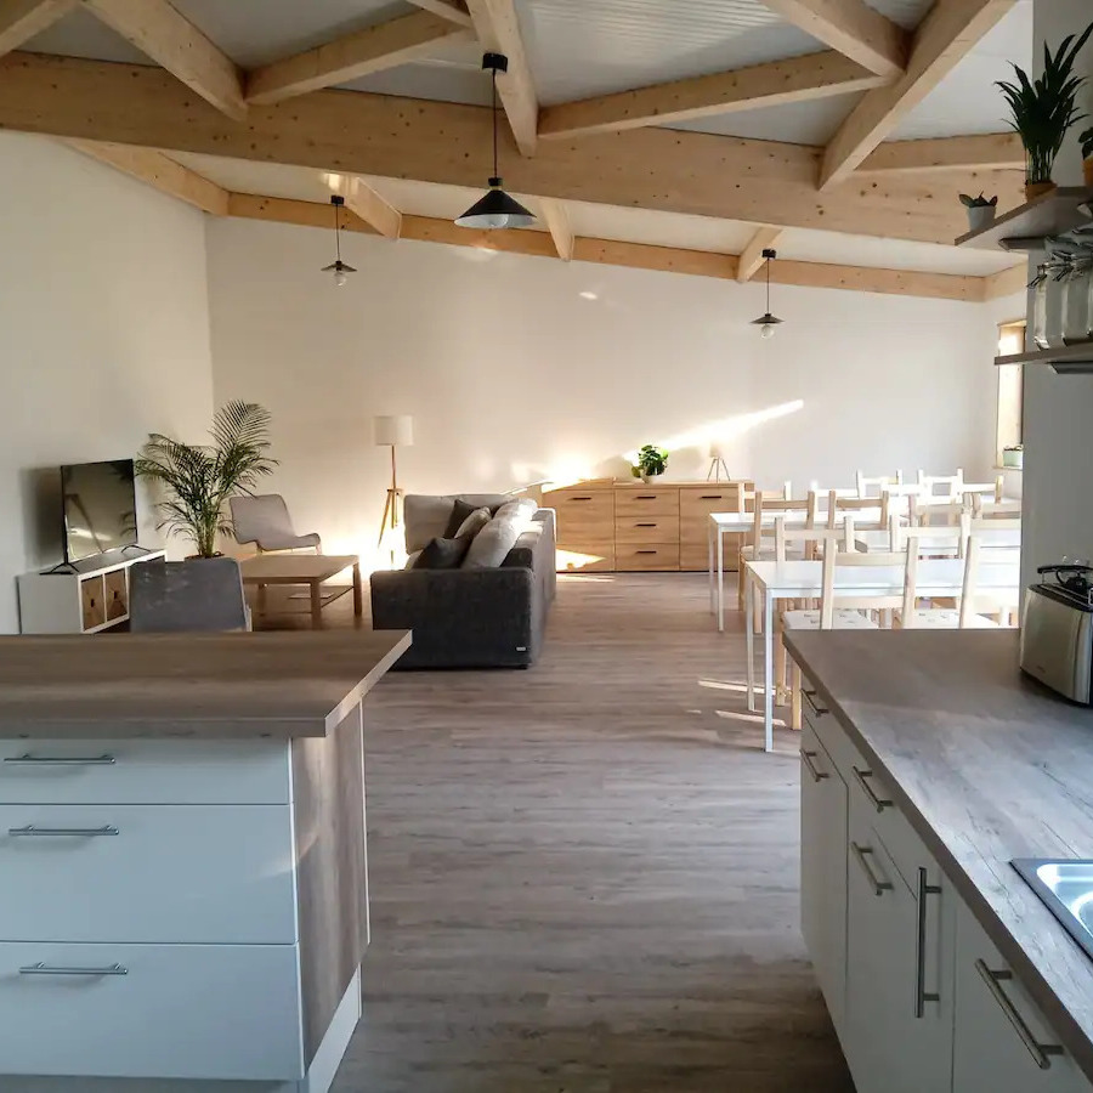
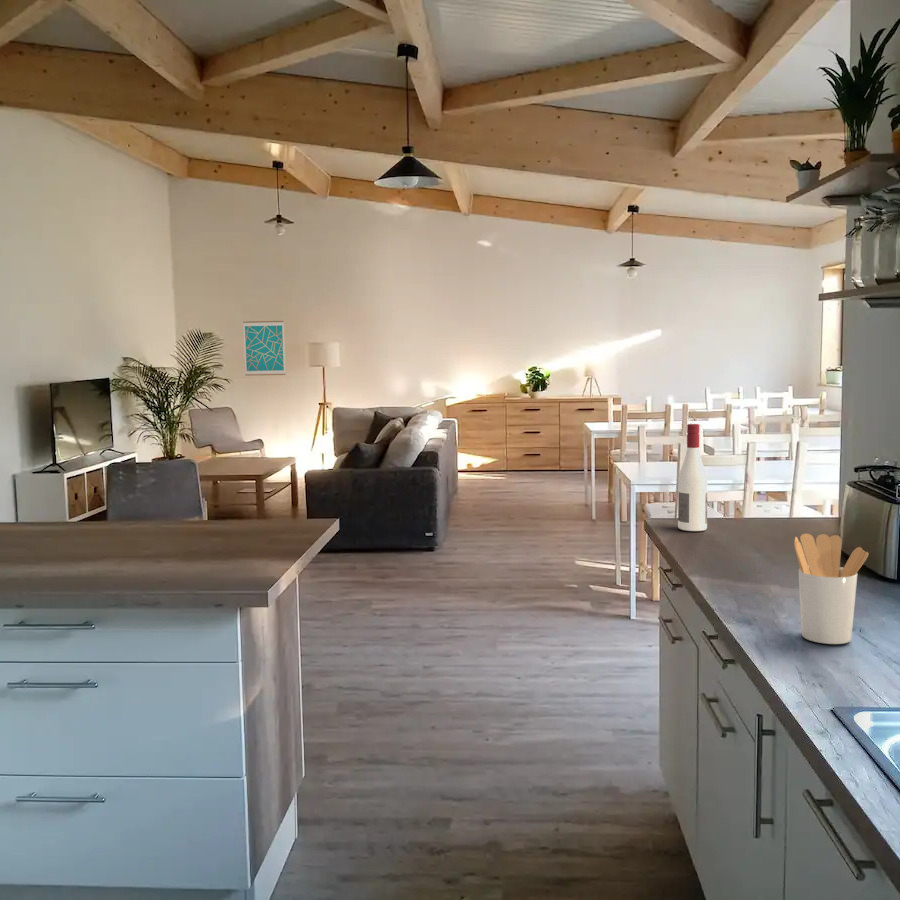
+ alcohol (692, 476)
+ utensil holder (824, 584)
+ wall art (264, 348)
